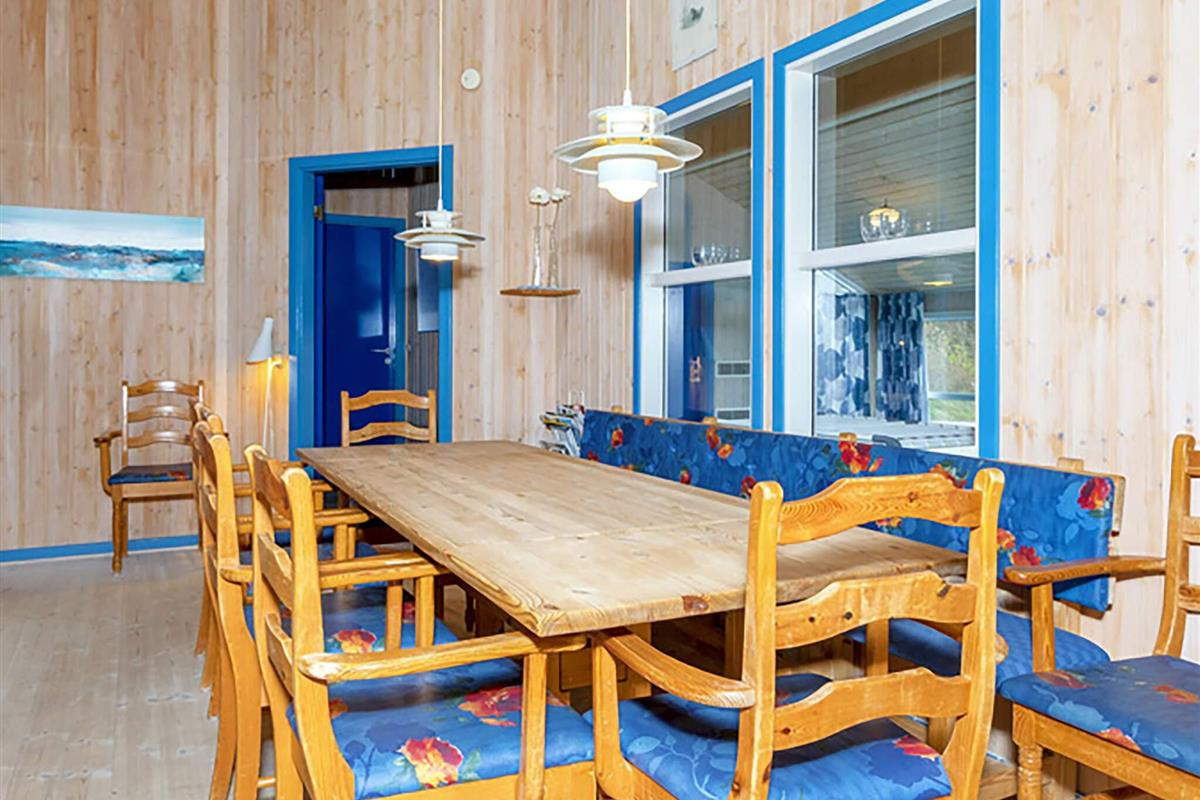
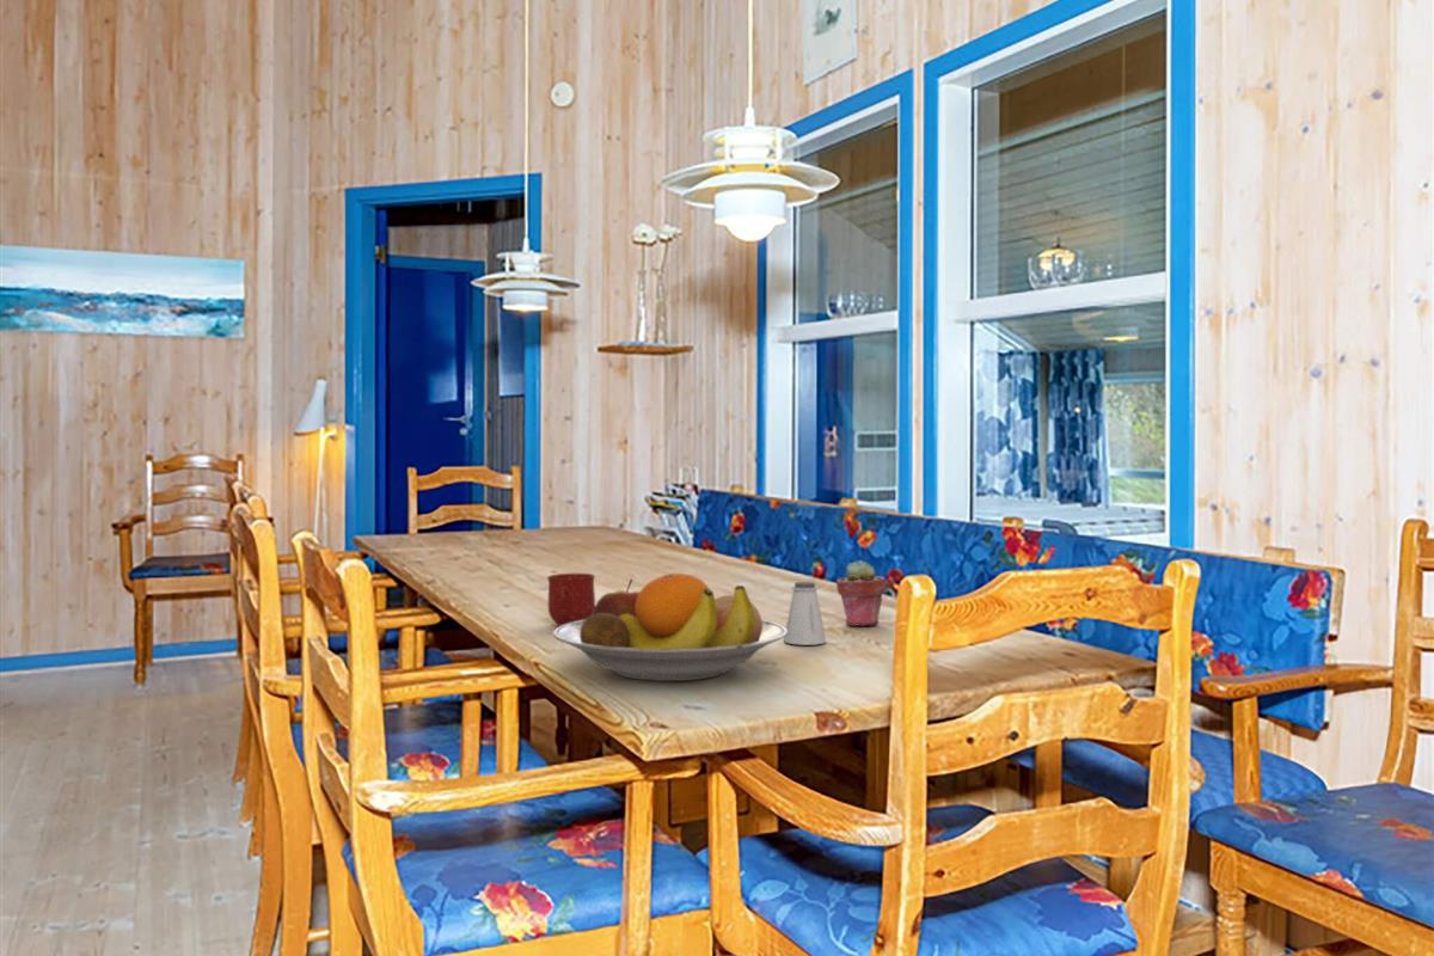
+ potted succulent (860, 592)
+ mug (569, 601)
+ fruit bowl (670, 620)
+ saltshaker (804, 612)
